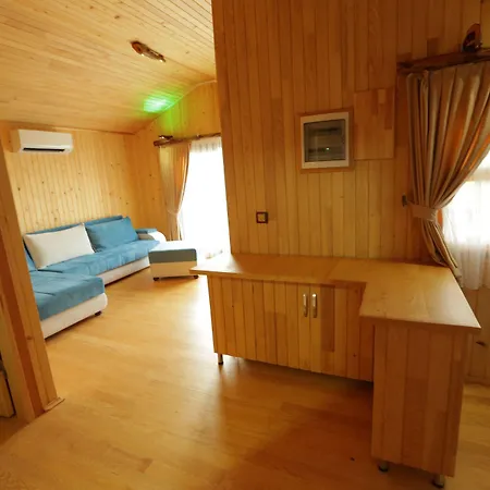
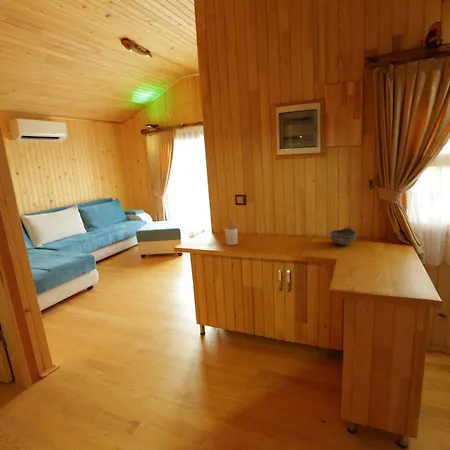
+ utensil holder (234, 231)
+ bowl (342, 236)
